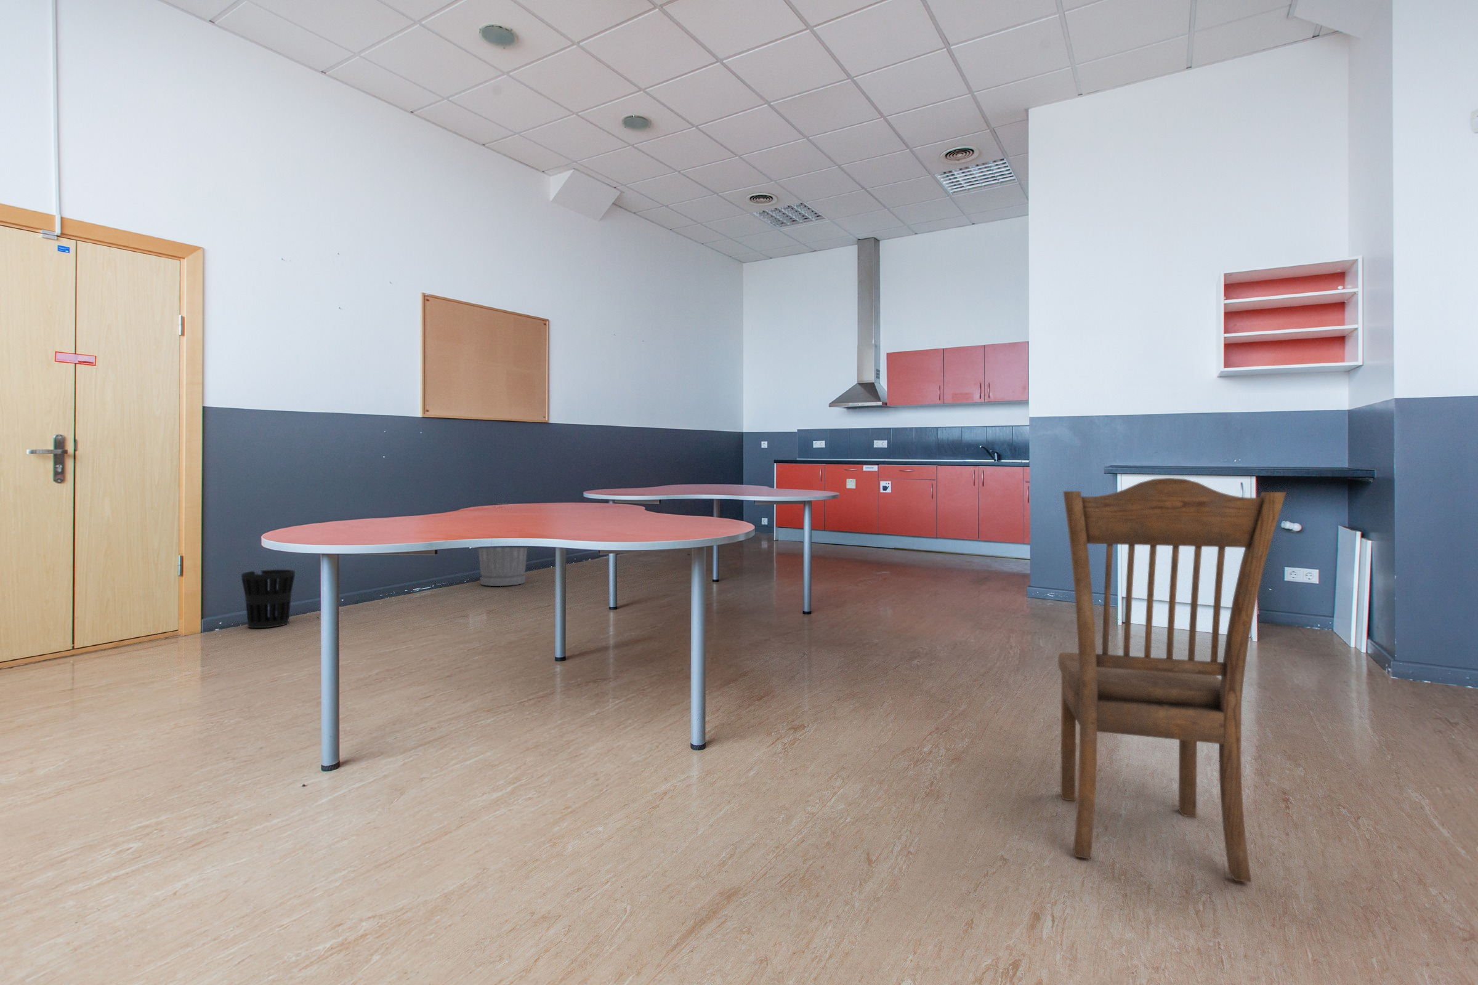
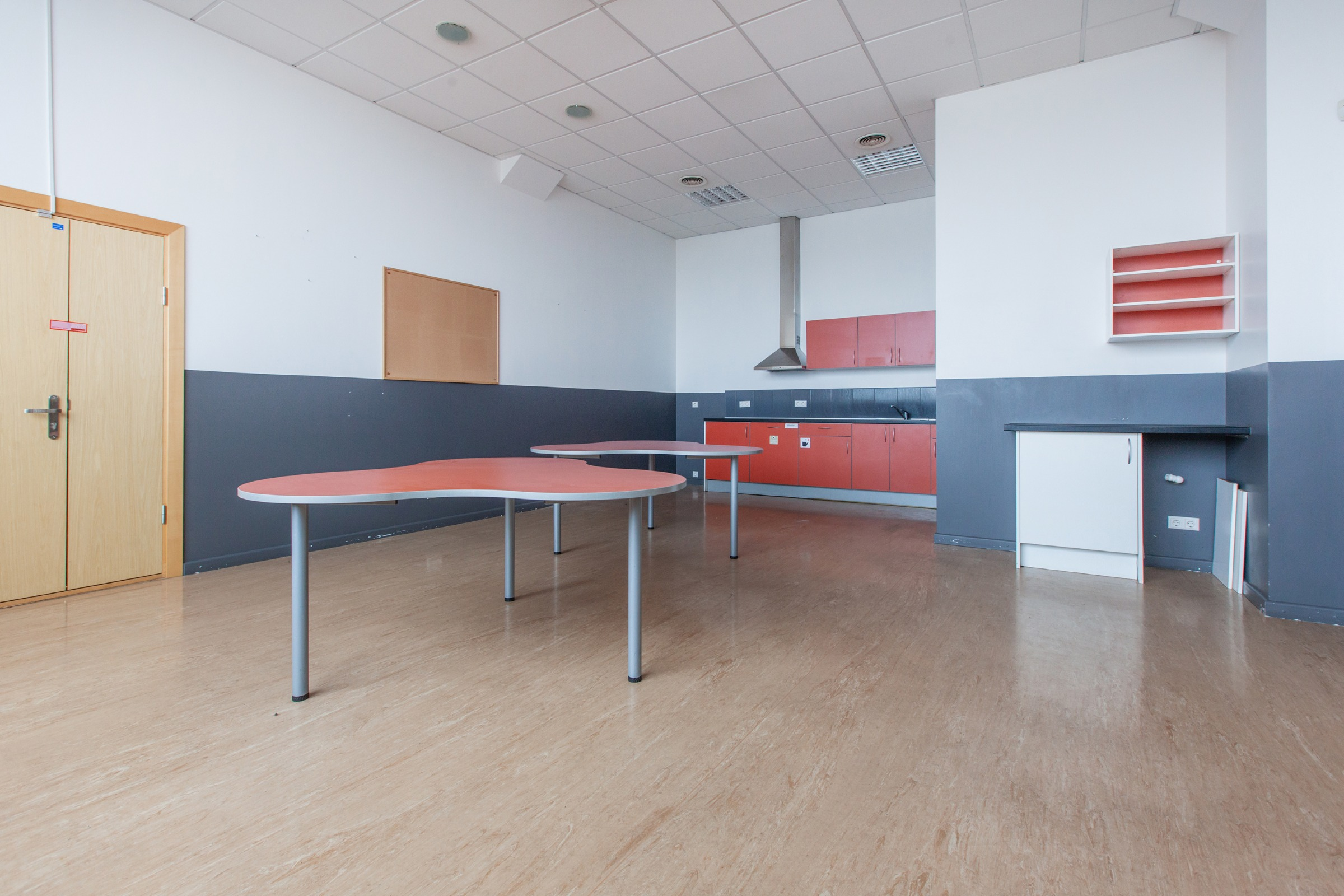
- dining chair (1144, 658)
- trash can (504, 547)
- wastebasket (268, 598)
